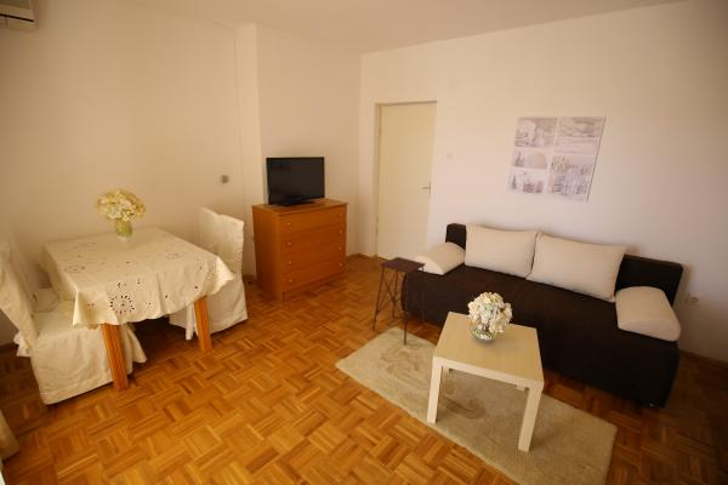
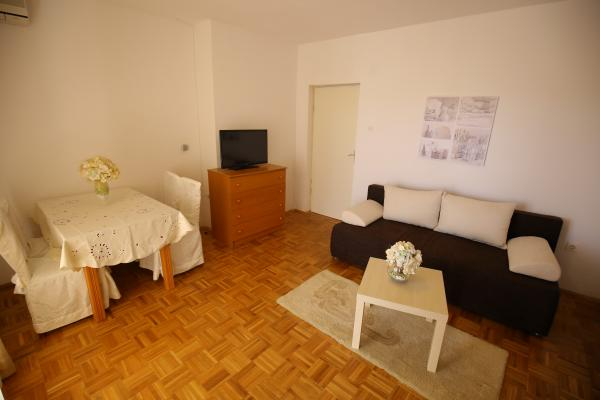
- side table (400, 297)
